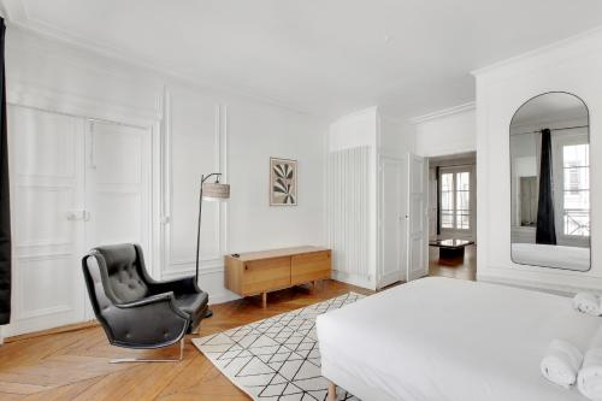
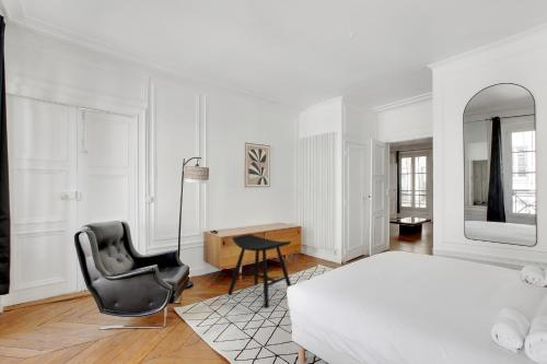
+ stool (258, 266)
